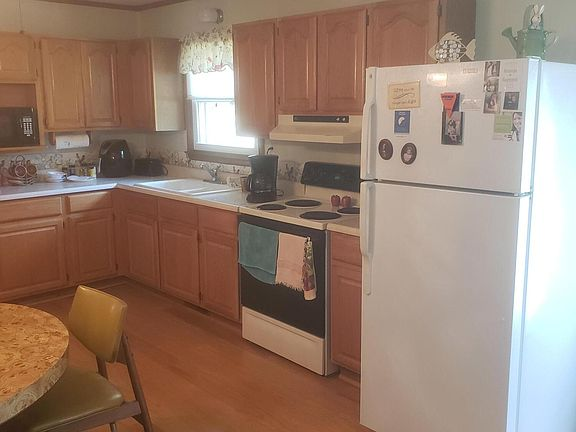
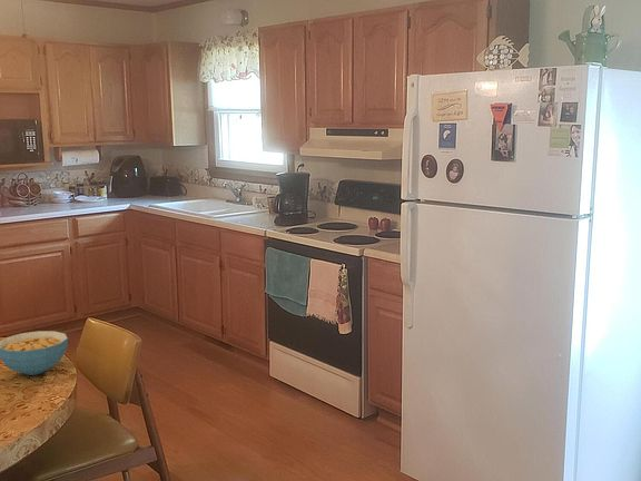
+ cereal bowl (33, 355)
